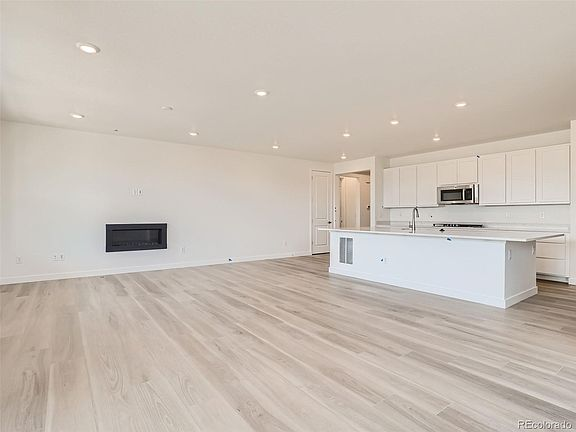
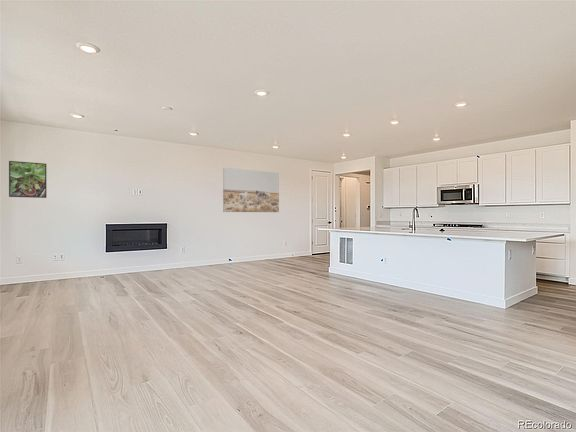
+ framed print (28, 179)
+ wall art (252, 191)
